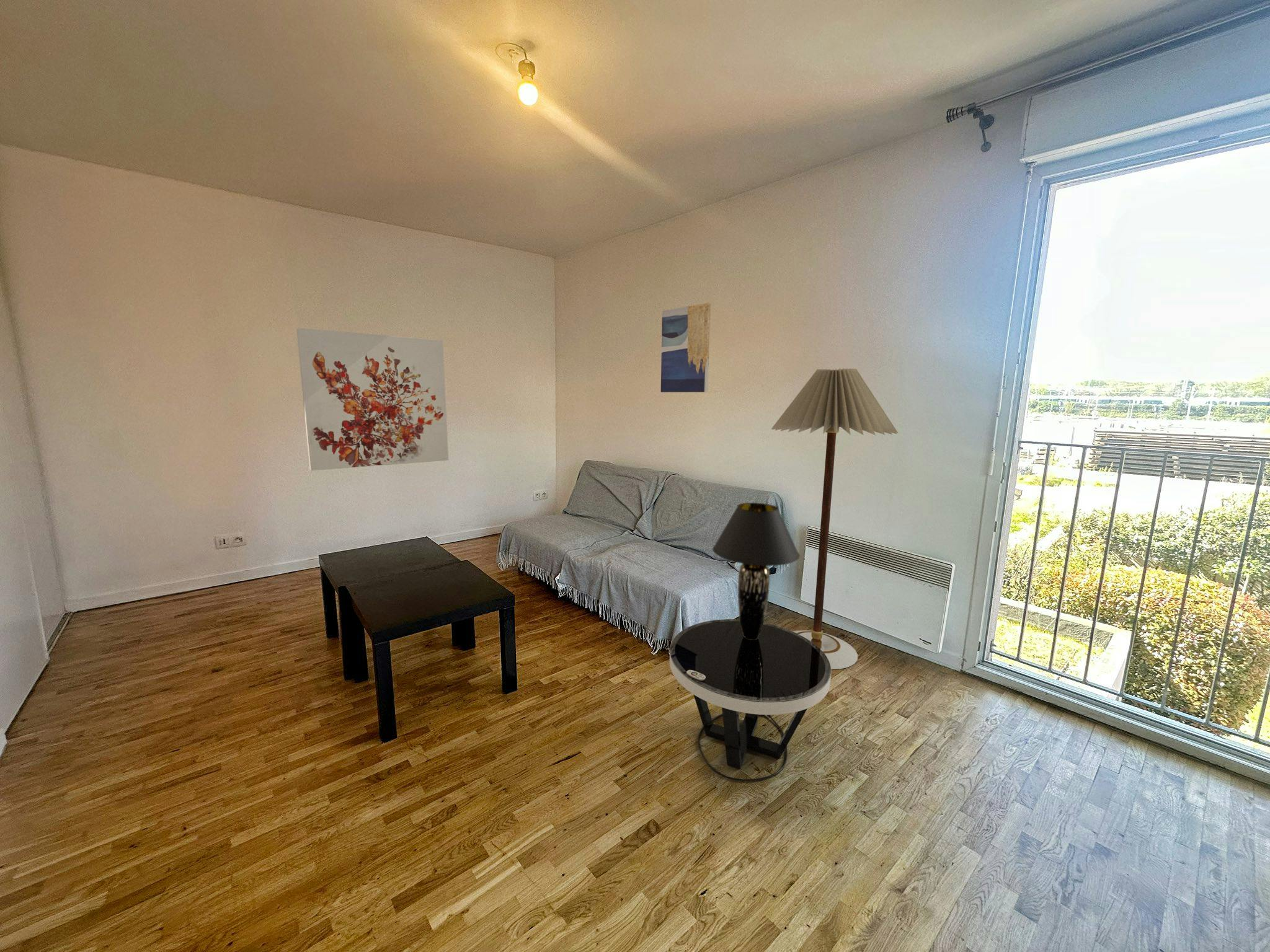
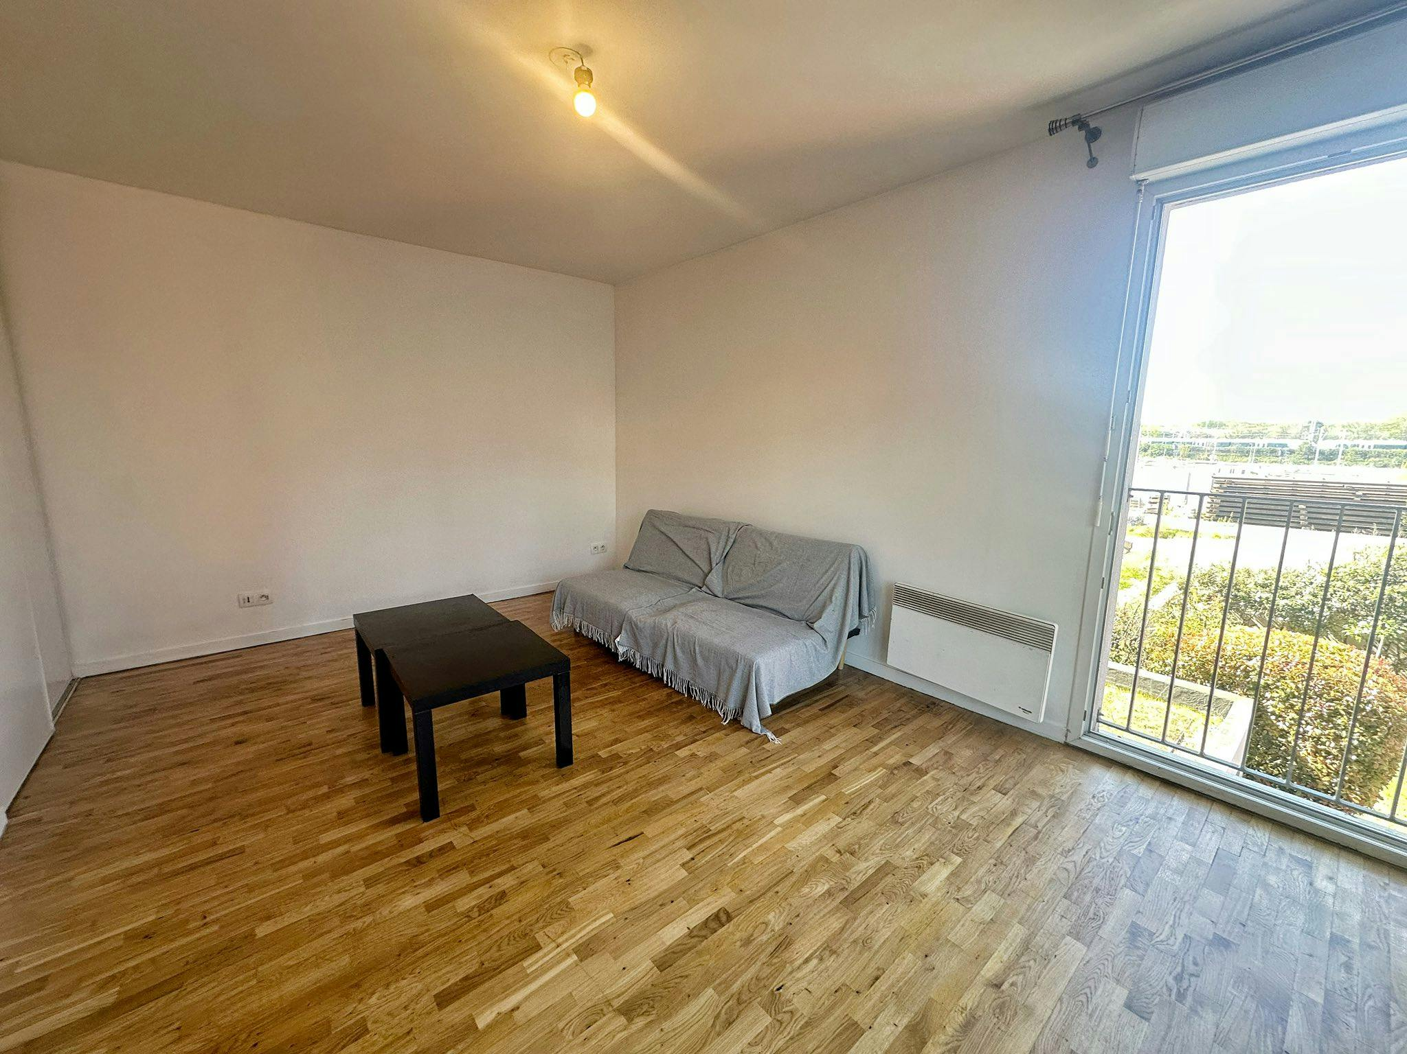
- floor lamp (825, 515)
- wall art (380, 401)
- table lamp (754, 573)
- side table (745, 697)
- wall art (684, 350)
